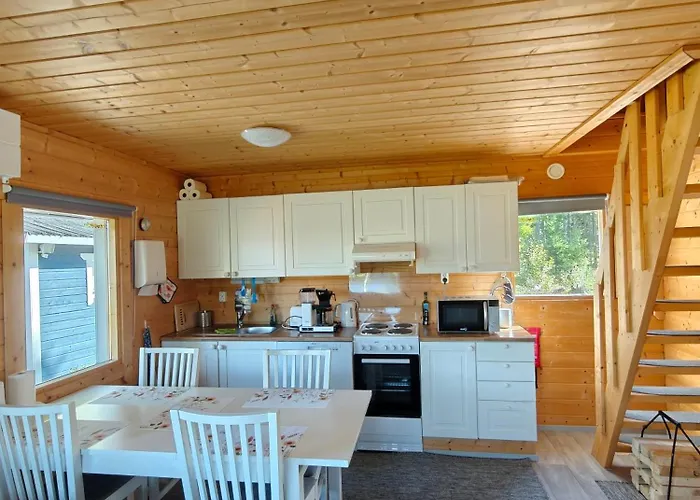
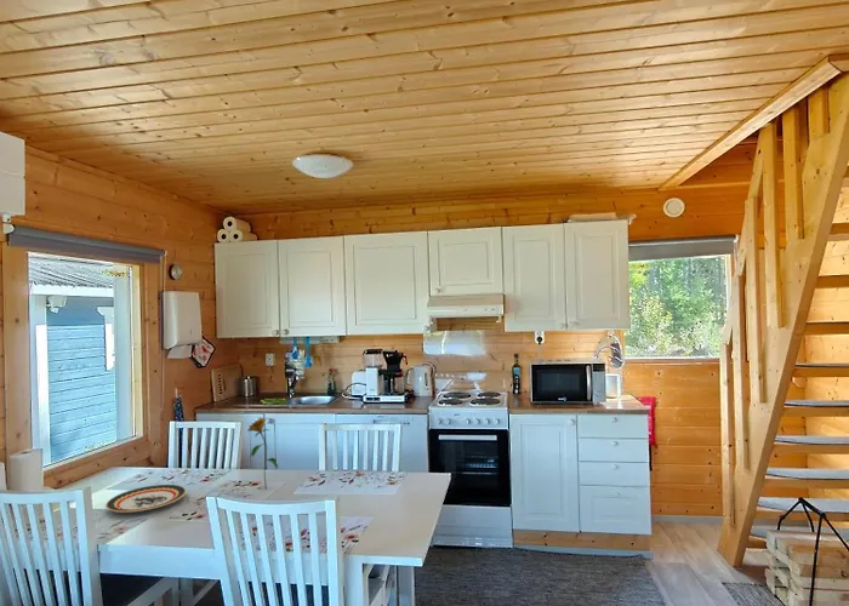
+ plate (147, 499)
+ flower (256, 451)
